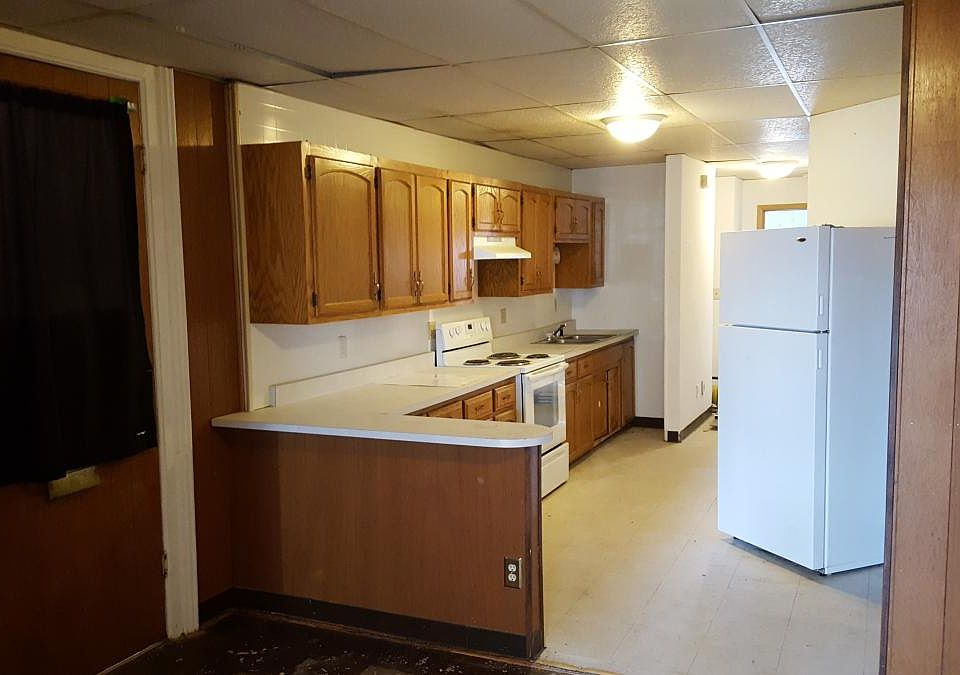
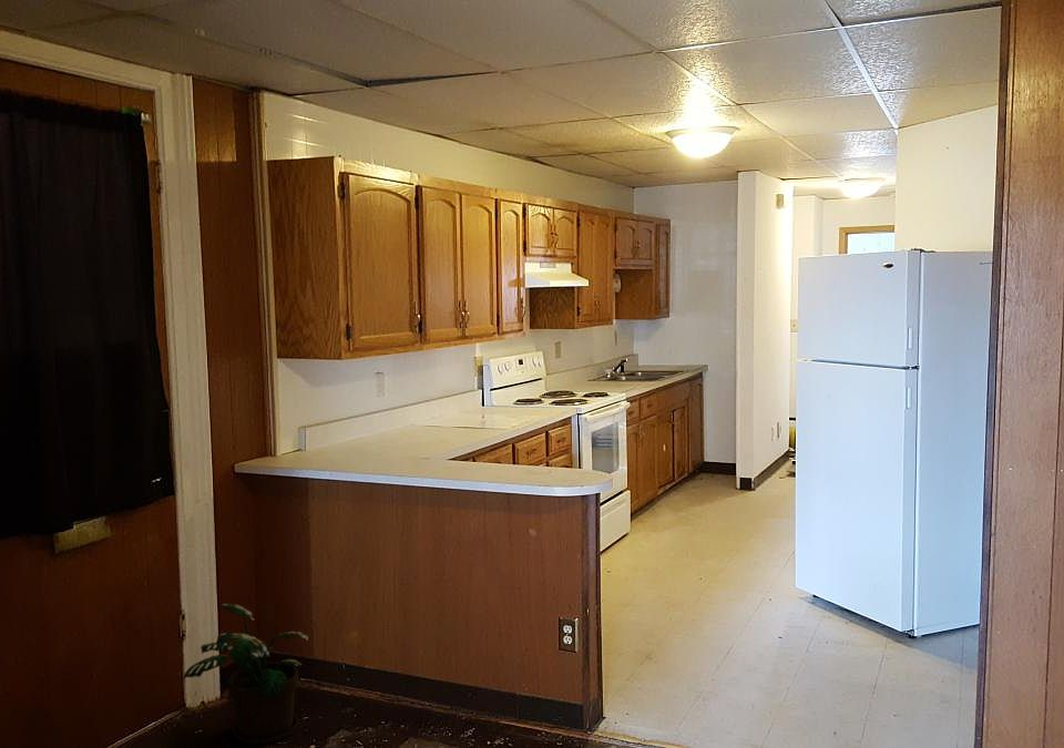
+ potted plant (244, 676)
